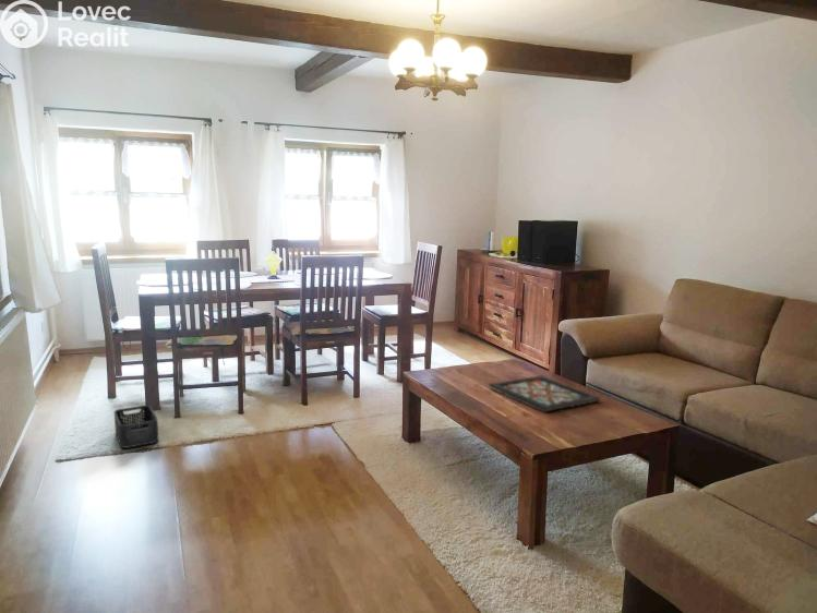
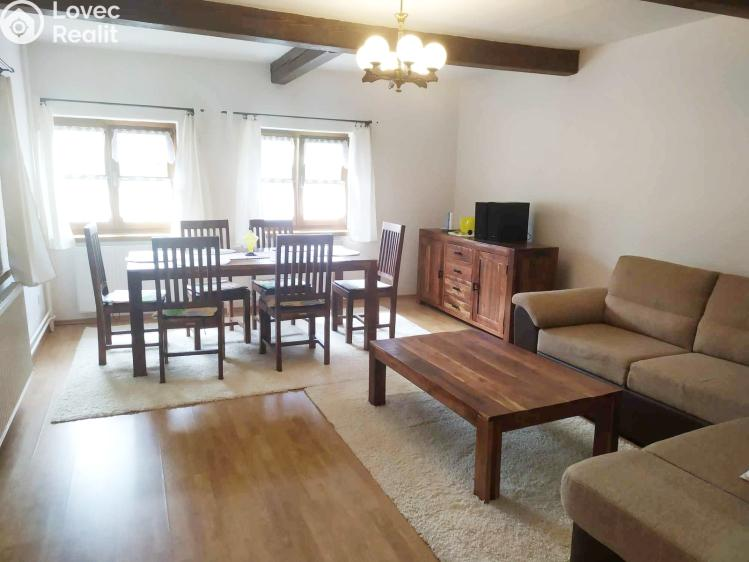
- decorative tray (542, 392)
- storage bin (135, 425)
